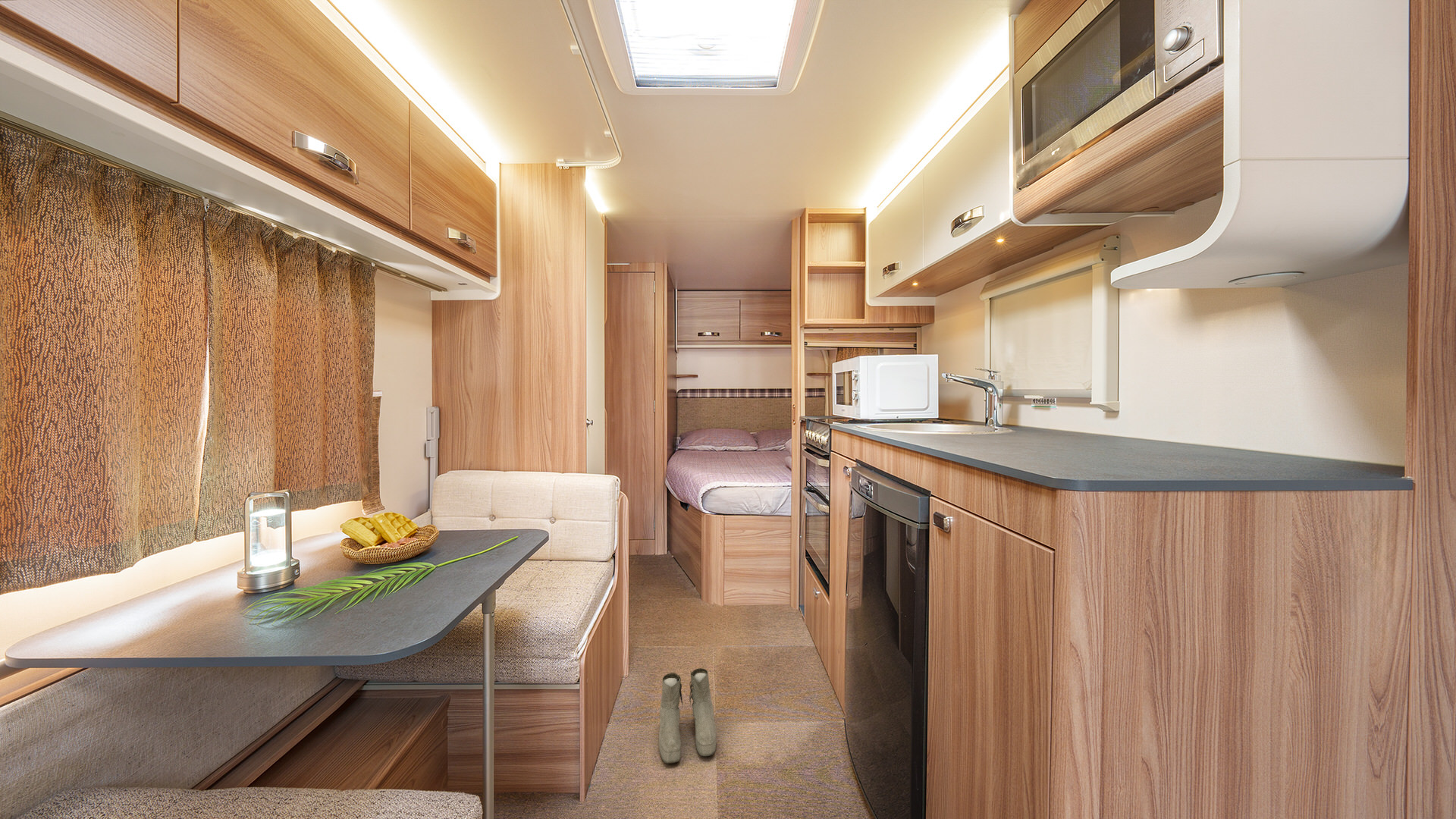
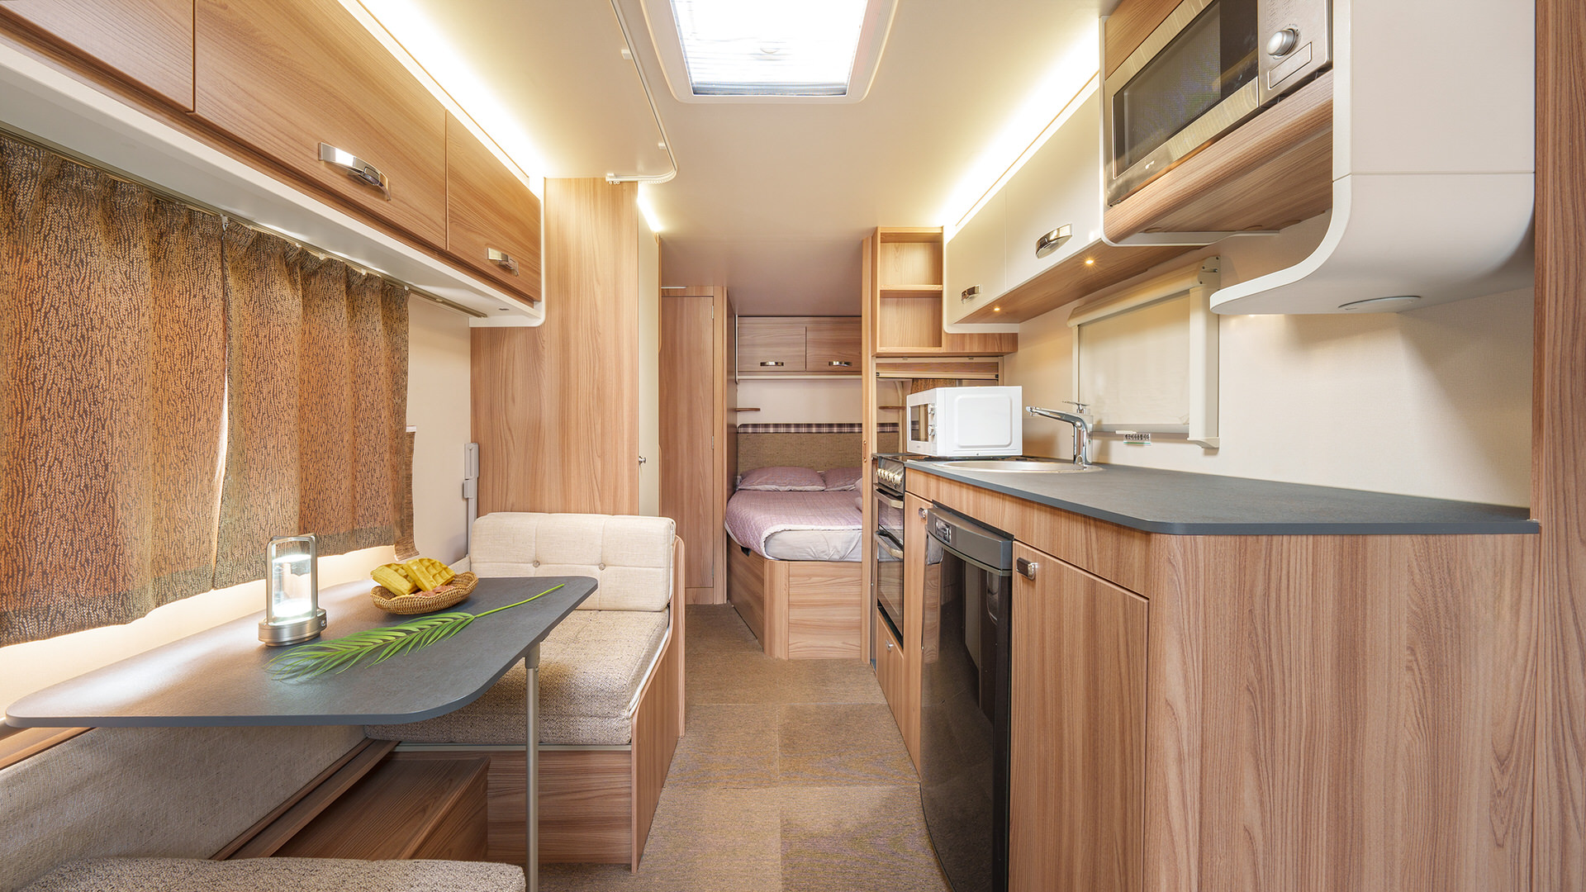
- boots (692, 710)
